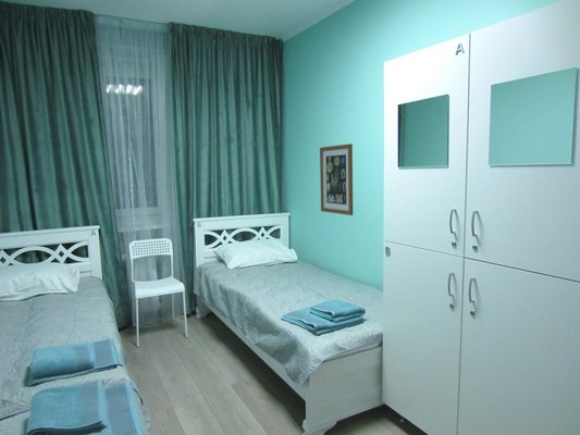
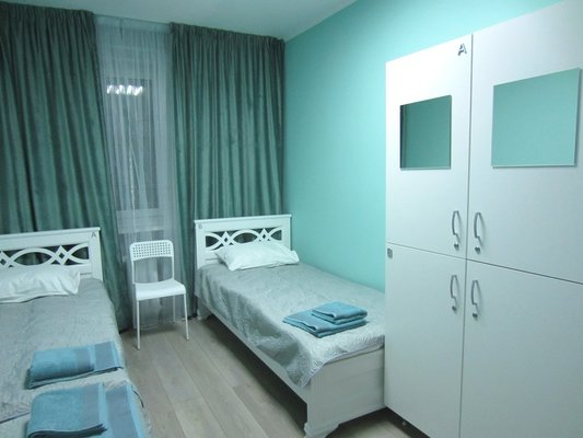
- wall art (335, 179)
